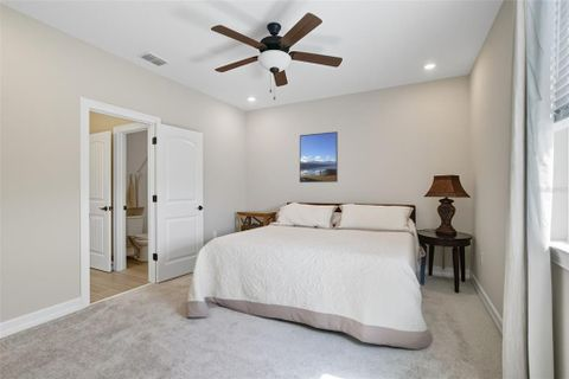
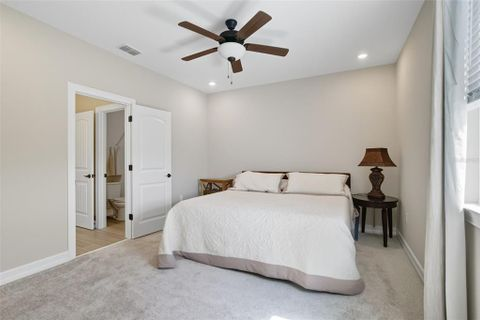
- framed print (318, 158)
